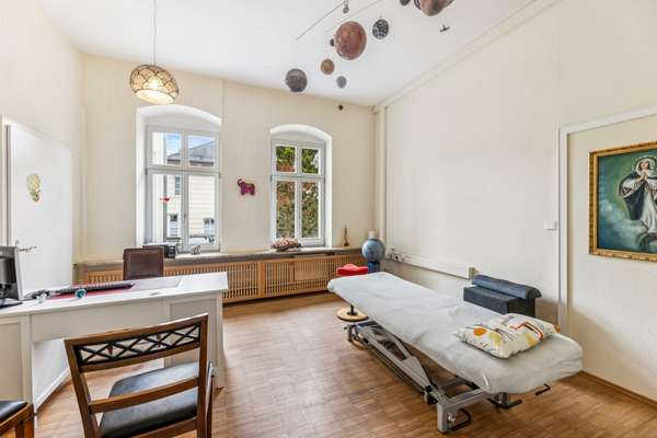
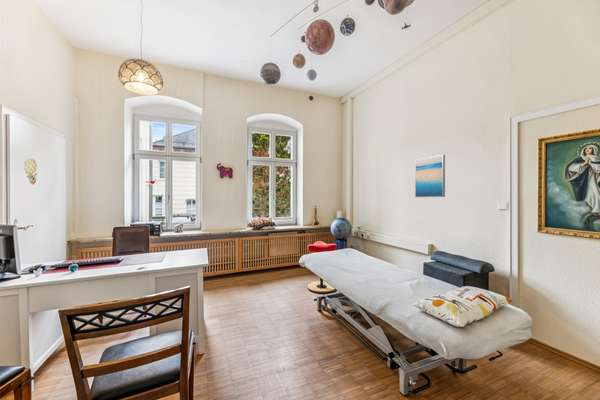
+ wall art (429, 177)
